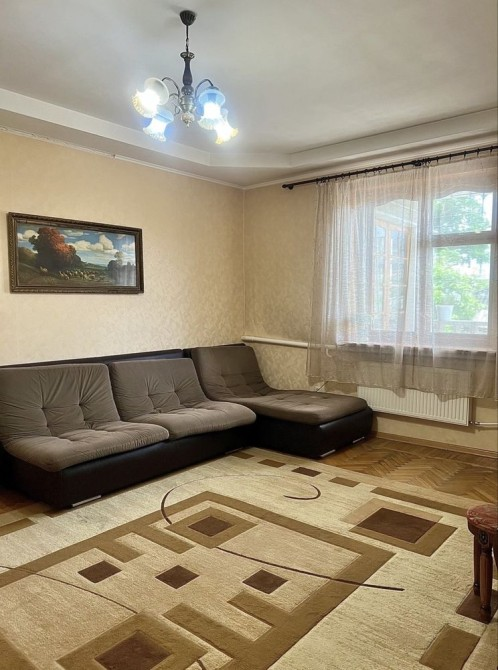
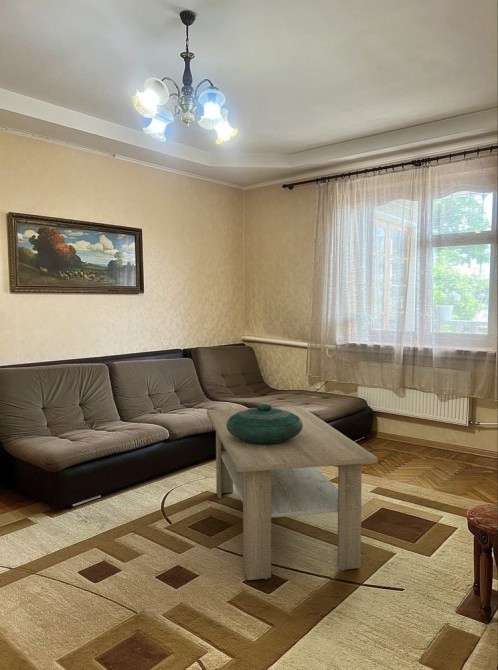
+ decorative bowl (264, 421)
+ coffee table (276, 477)
